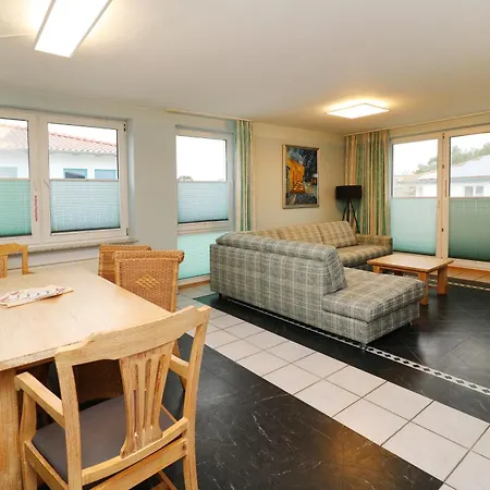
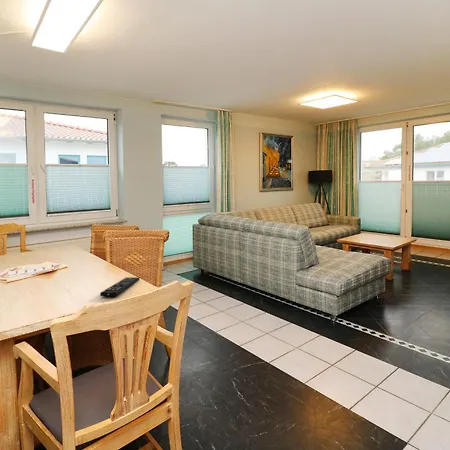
+ remote control (121, 285)
